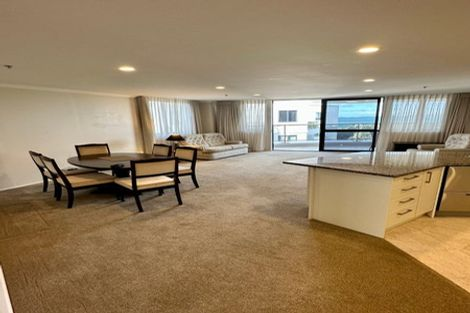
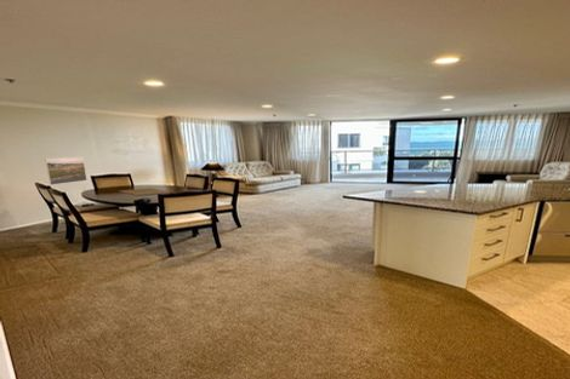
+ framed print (67, 170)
